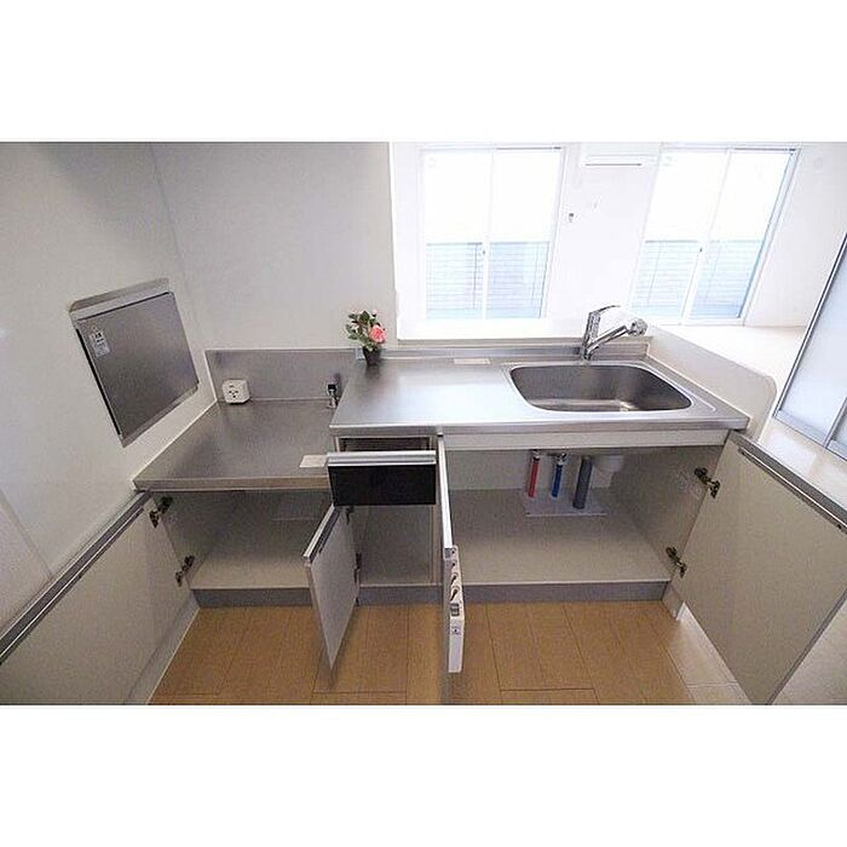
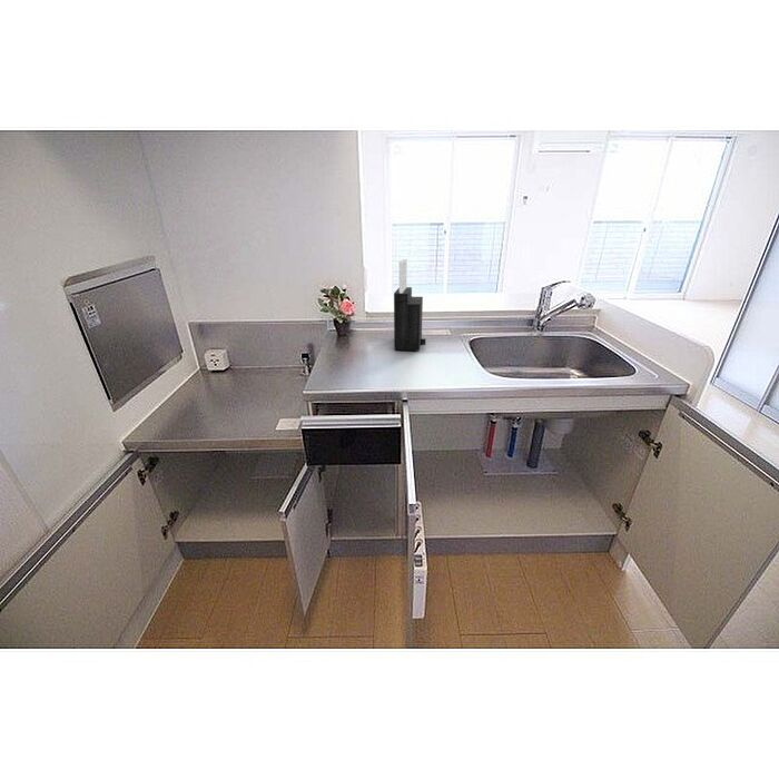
+ knife block (411, 304)
